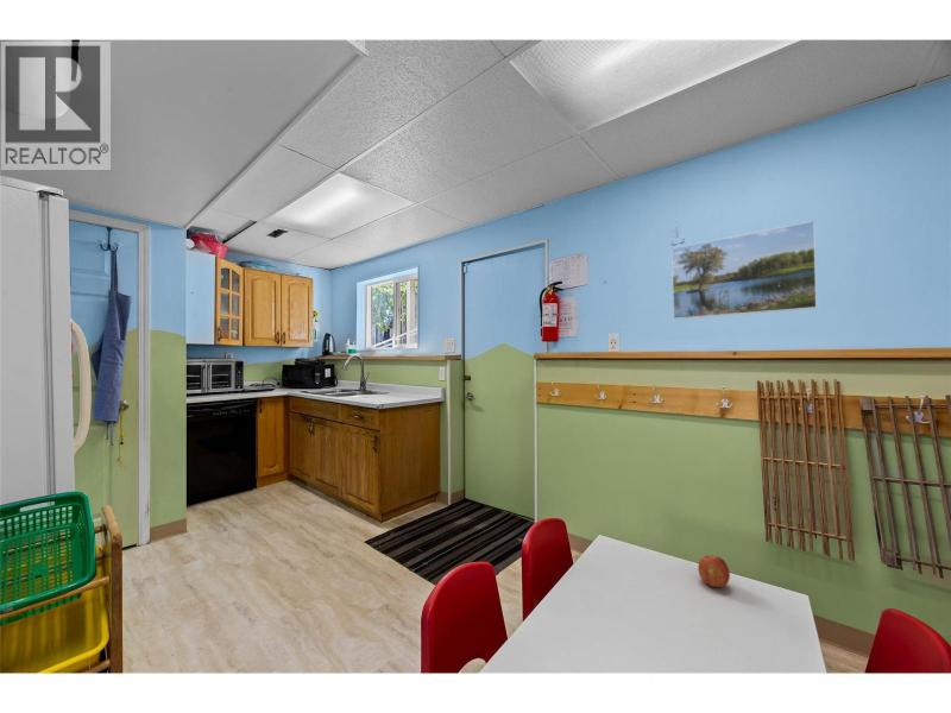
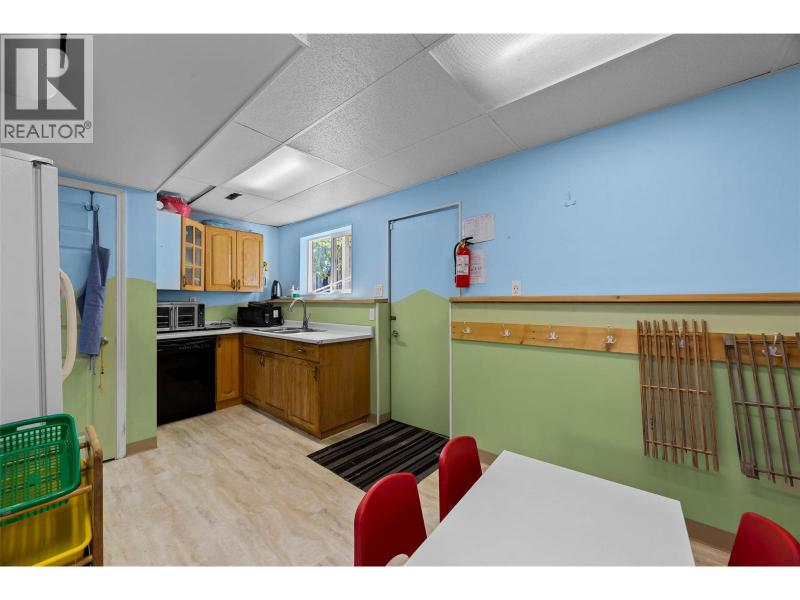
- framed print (737, 275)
- fruit (713, 569)
